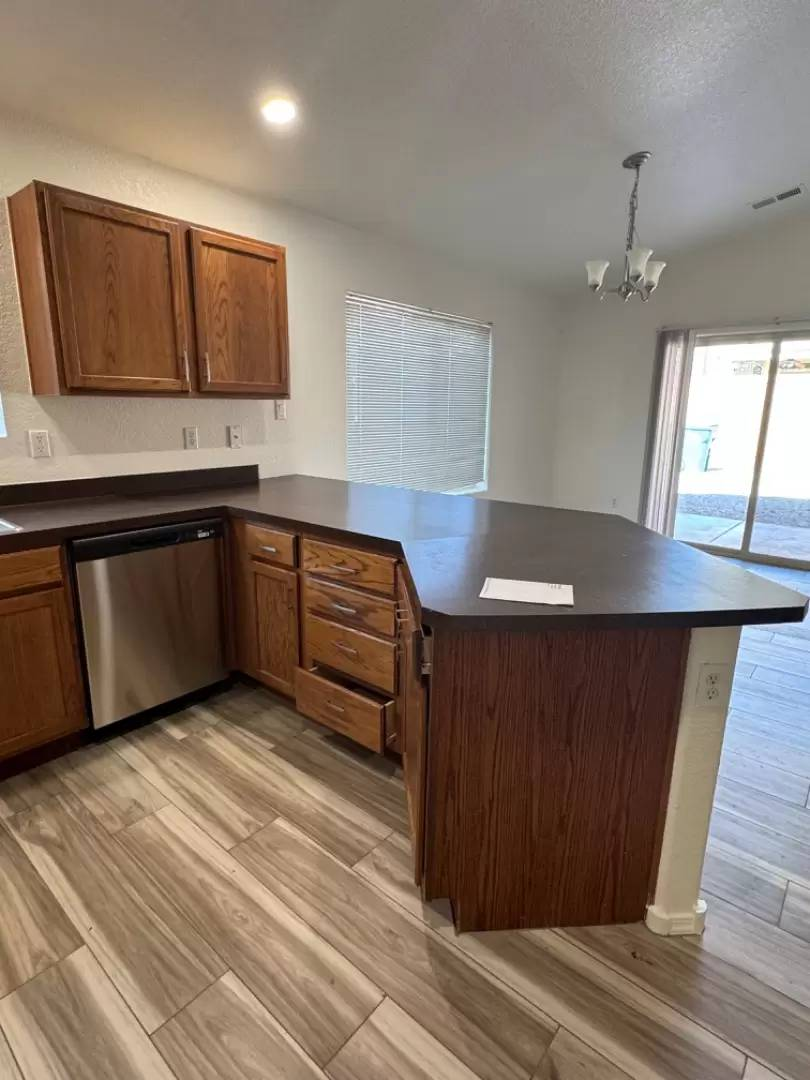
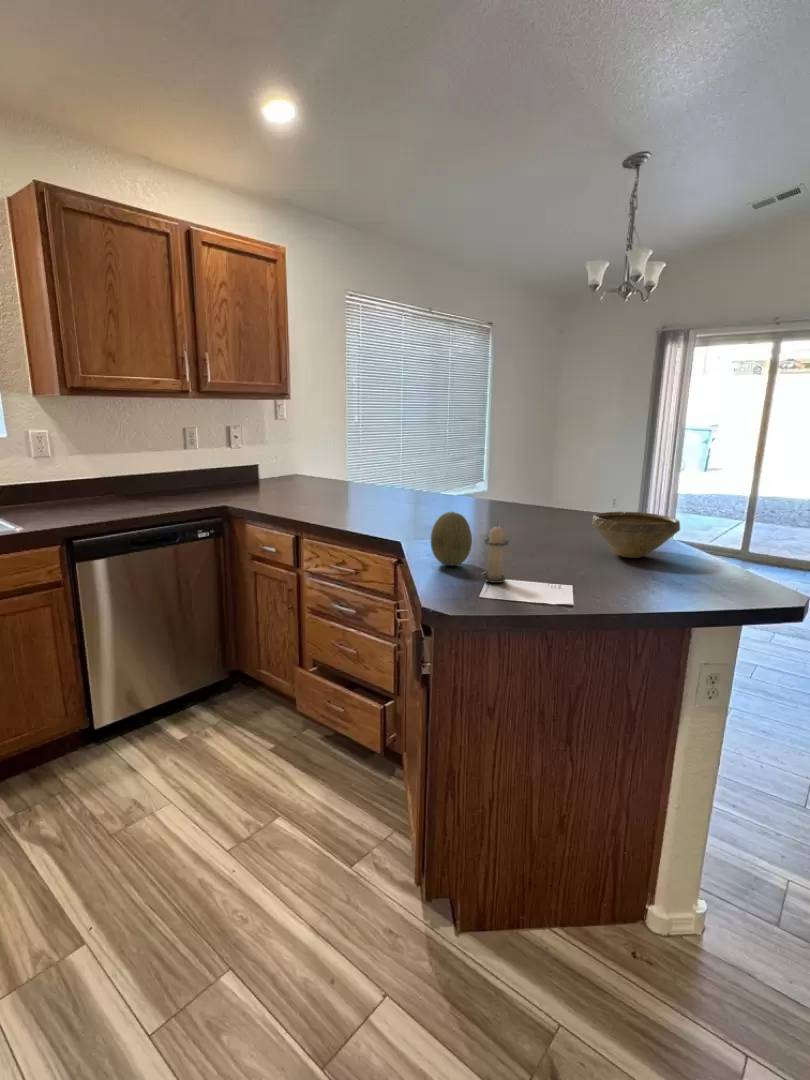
+ fruit (451, 538)
+ candle (495, 551)
+ bowl (633, 536)
